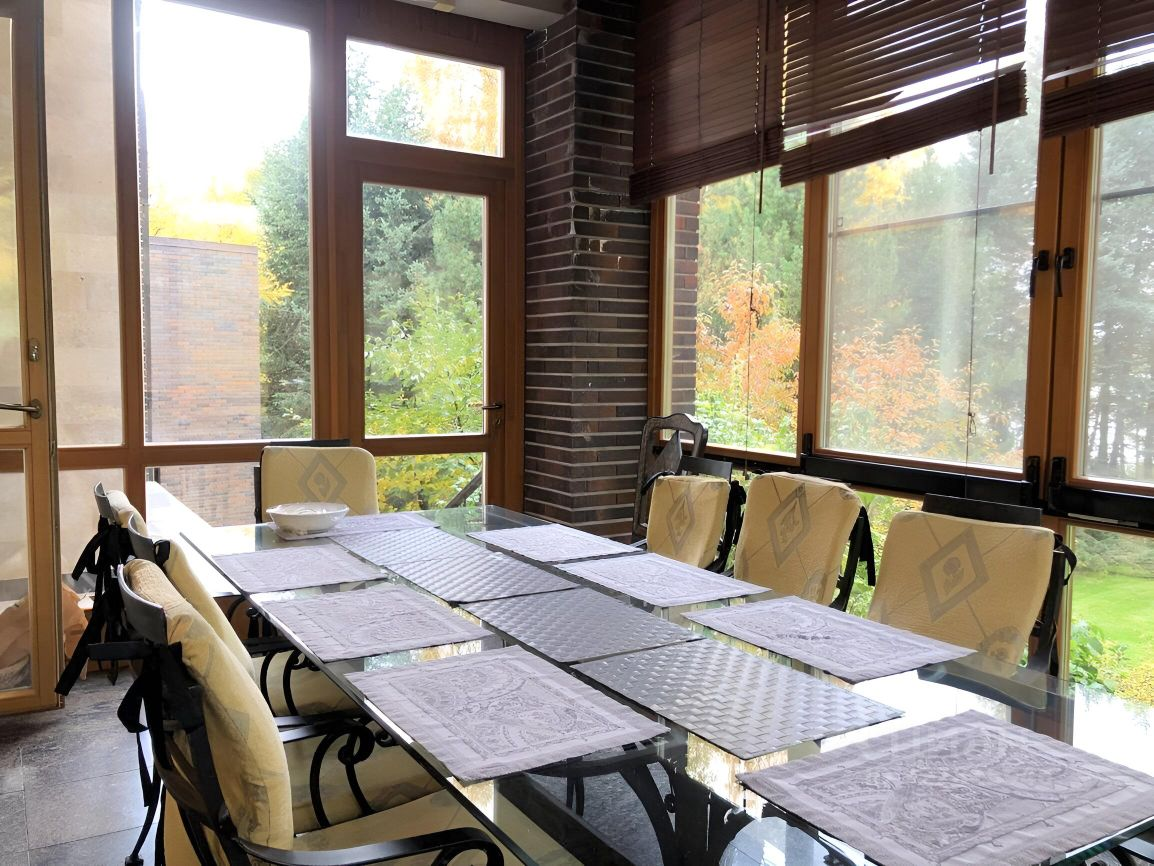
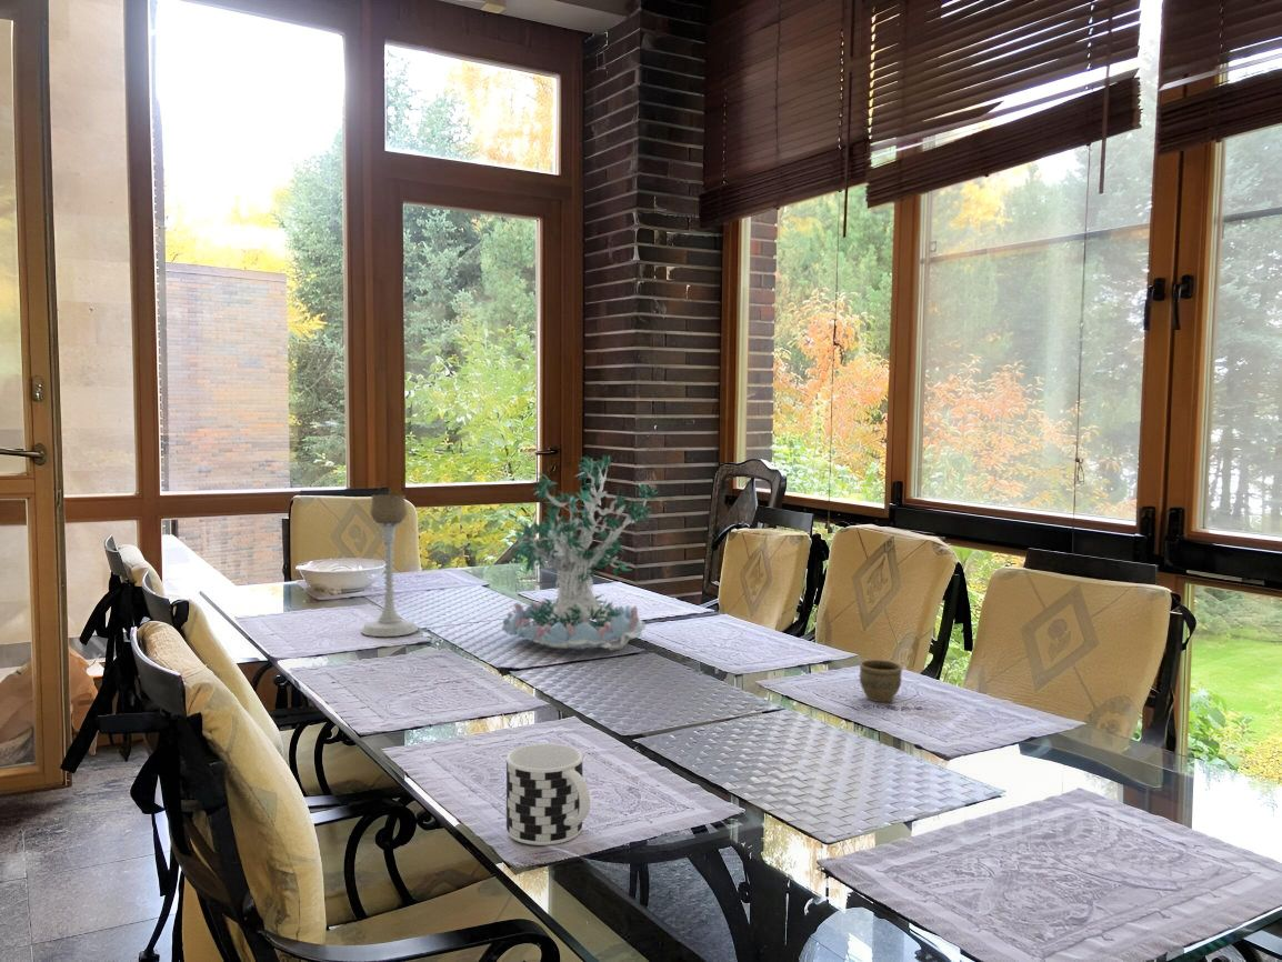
+ cup (552, 796)
+ plant (570, 547)
+ cup (884, 681)
+ candle holder (389, 563)
